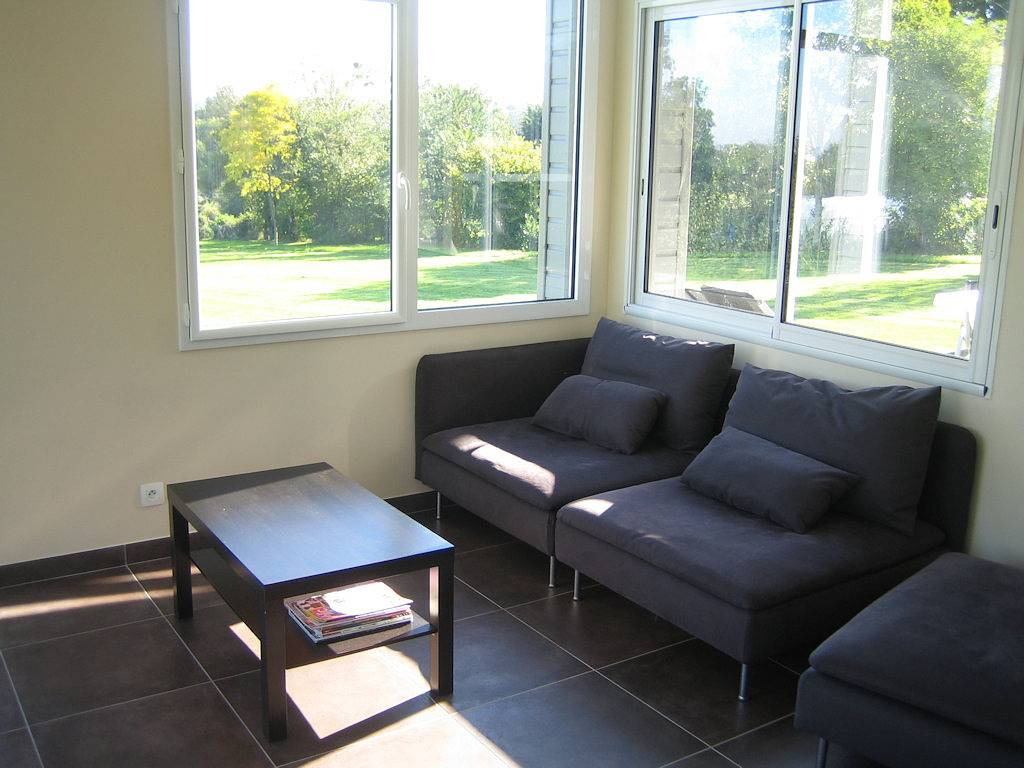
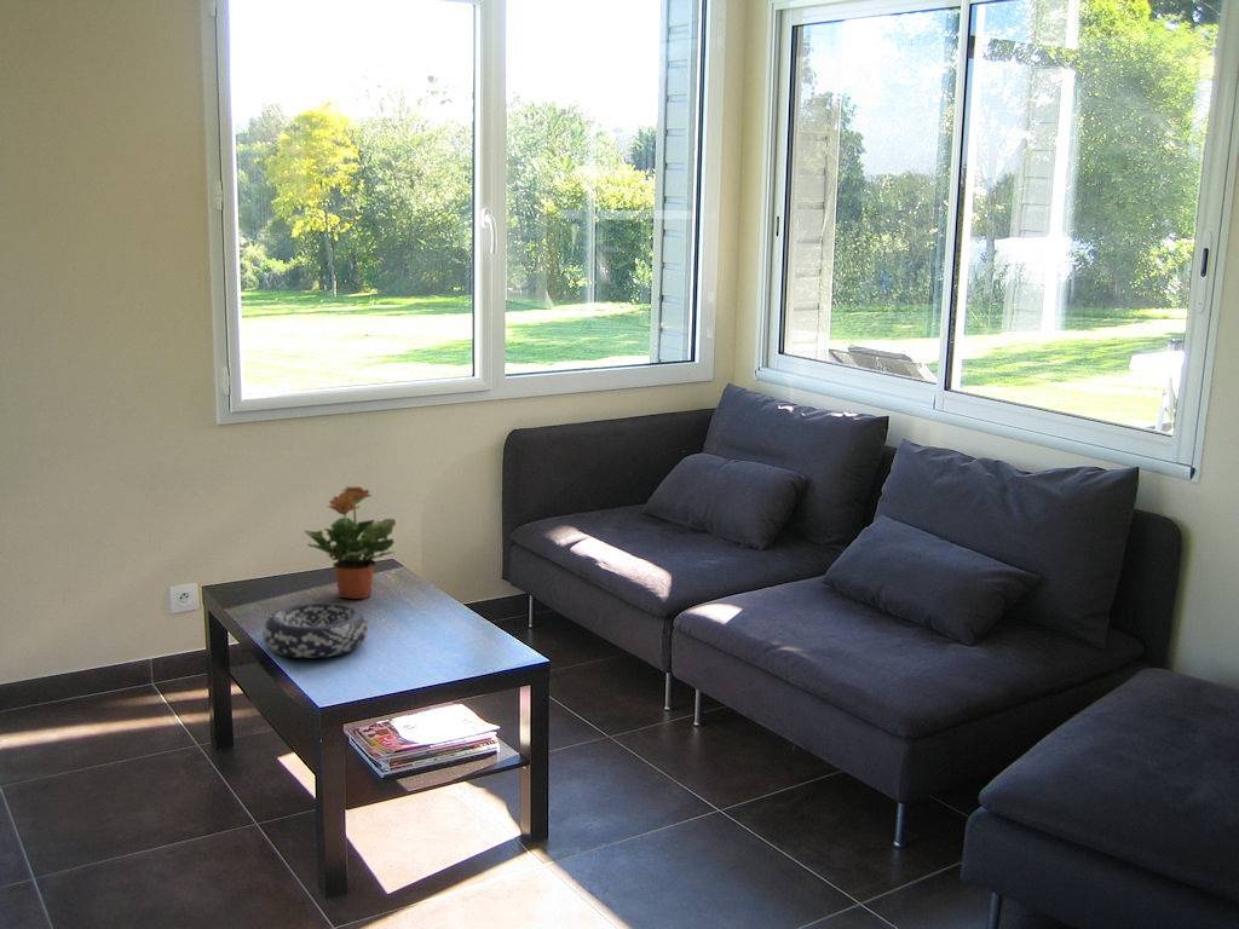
+ potted plant (351, 542)
+ decorative bowl (316, 630)
